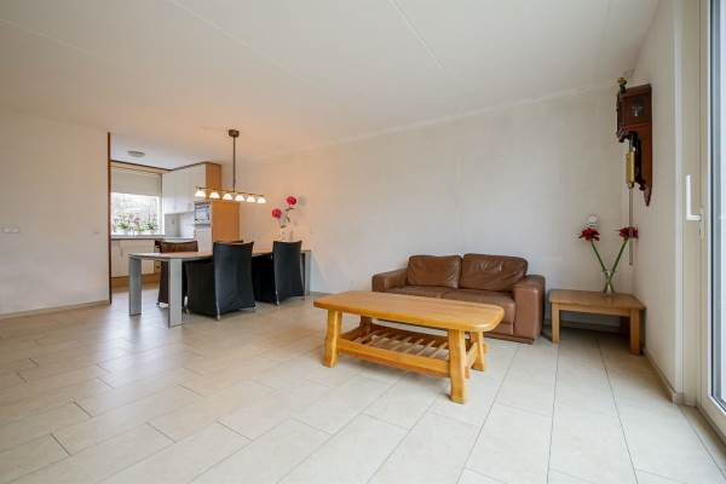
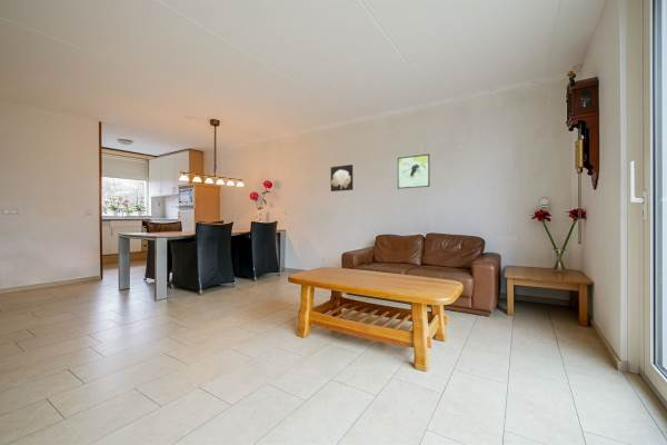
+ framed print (412, 171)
+ wall art (341, 178)
